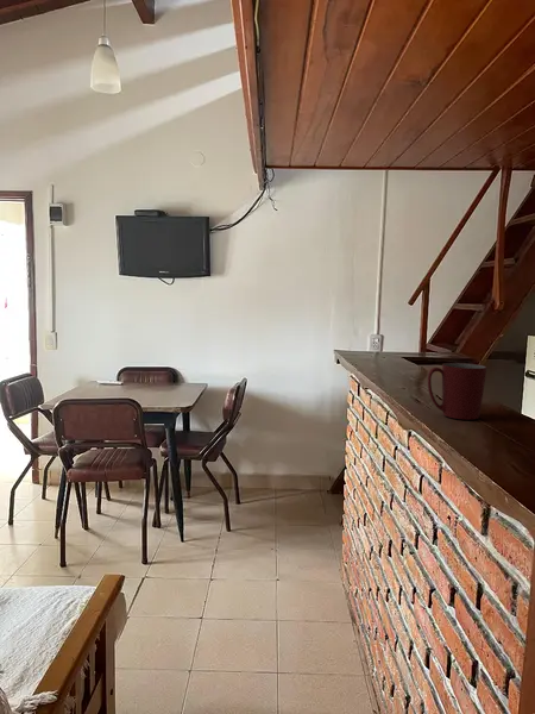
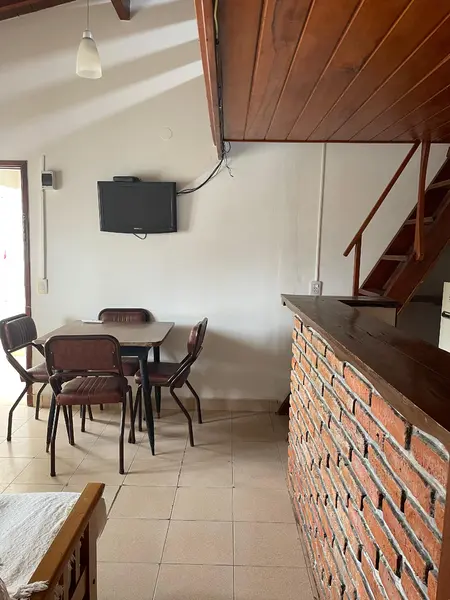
- mug (454, 390)
